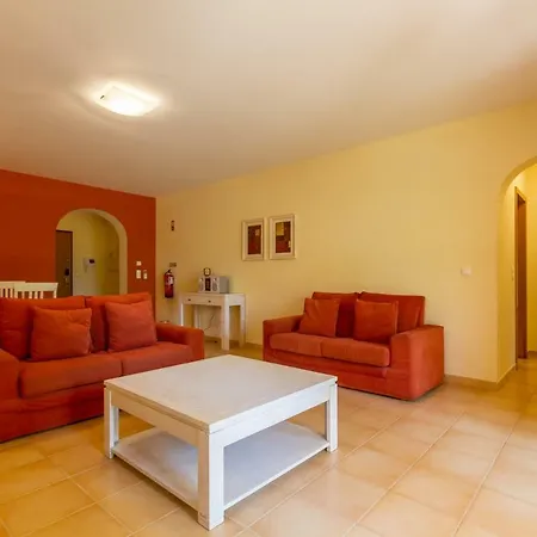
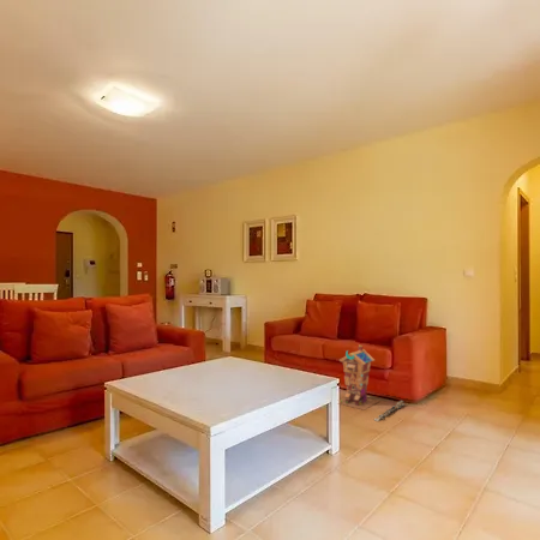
+ toy train (389, 409)
+ toy house (356, 373)
